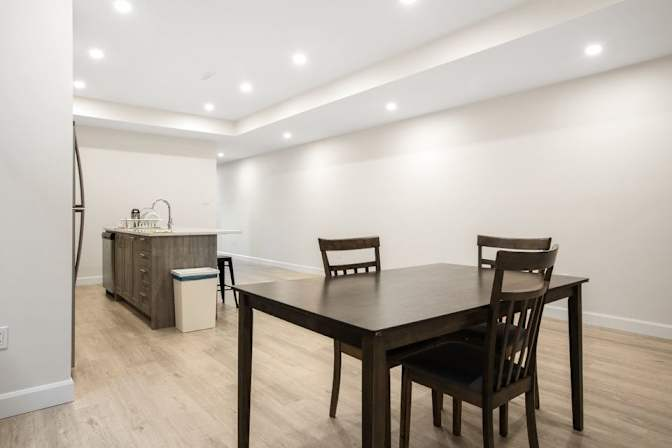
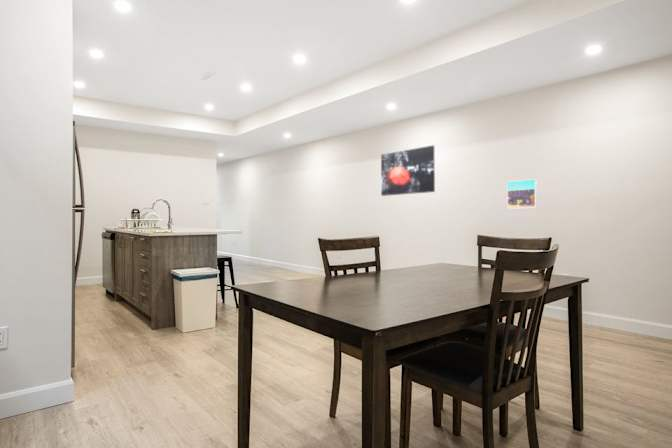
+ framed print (521, 194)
+ wall art (406, 172)
